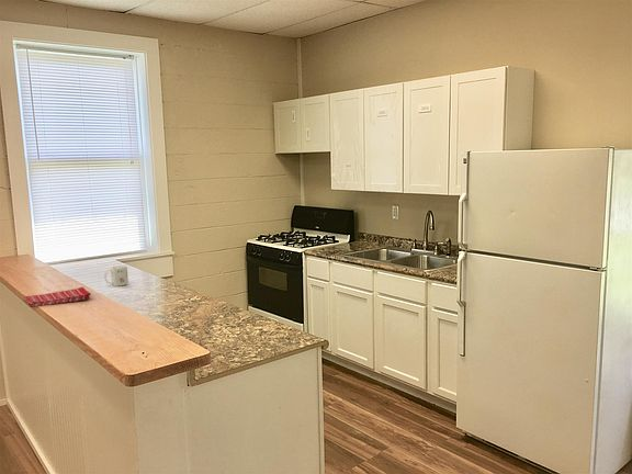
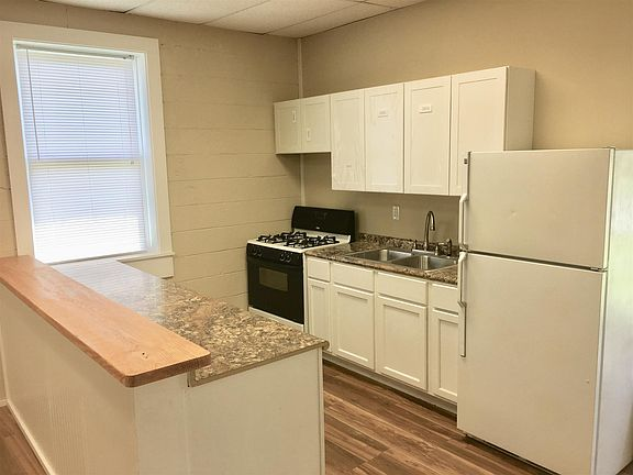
- mug (115, 275)
- dish towel (58, 296)
